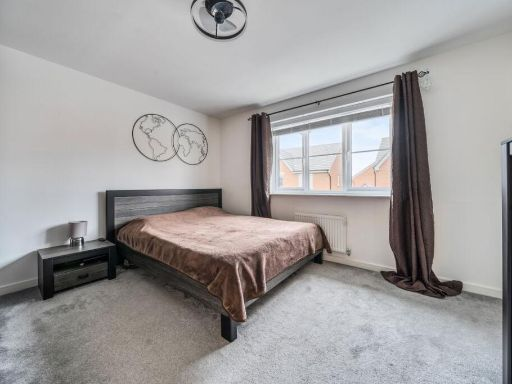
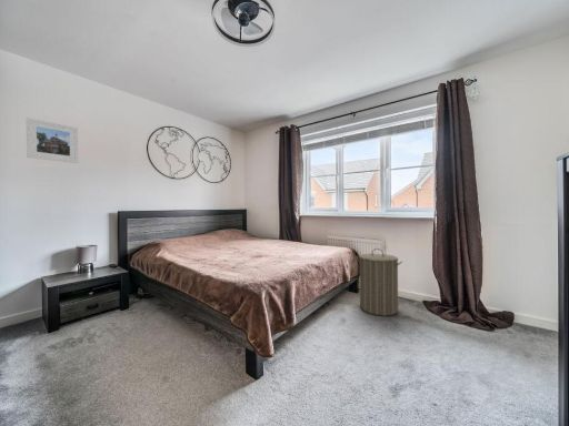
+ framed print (53, 141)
+ laundry hamper (378, 277)
